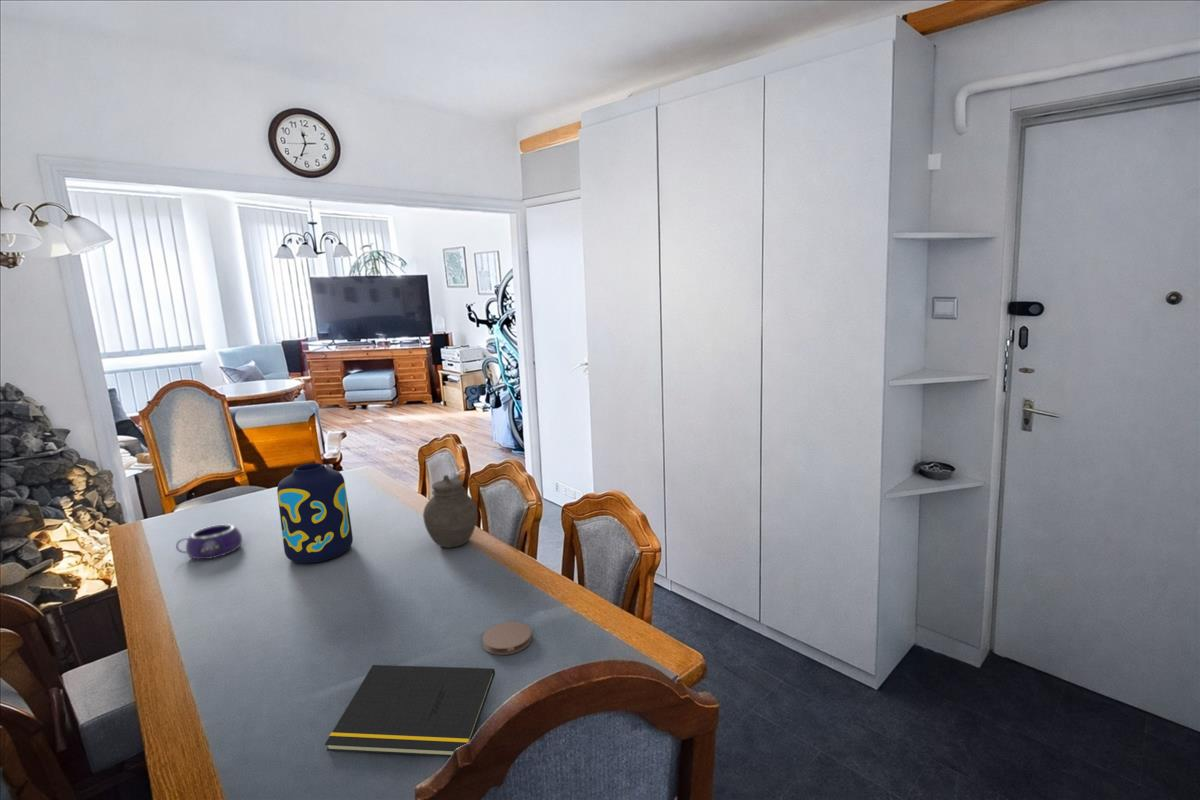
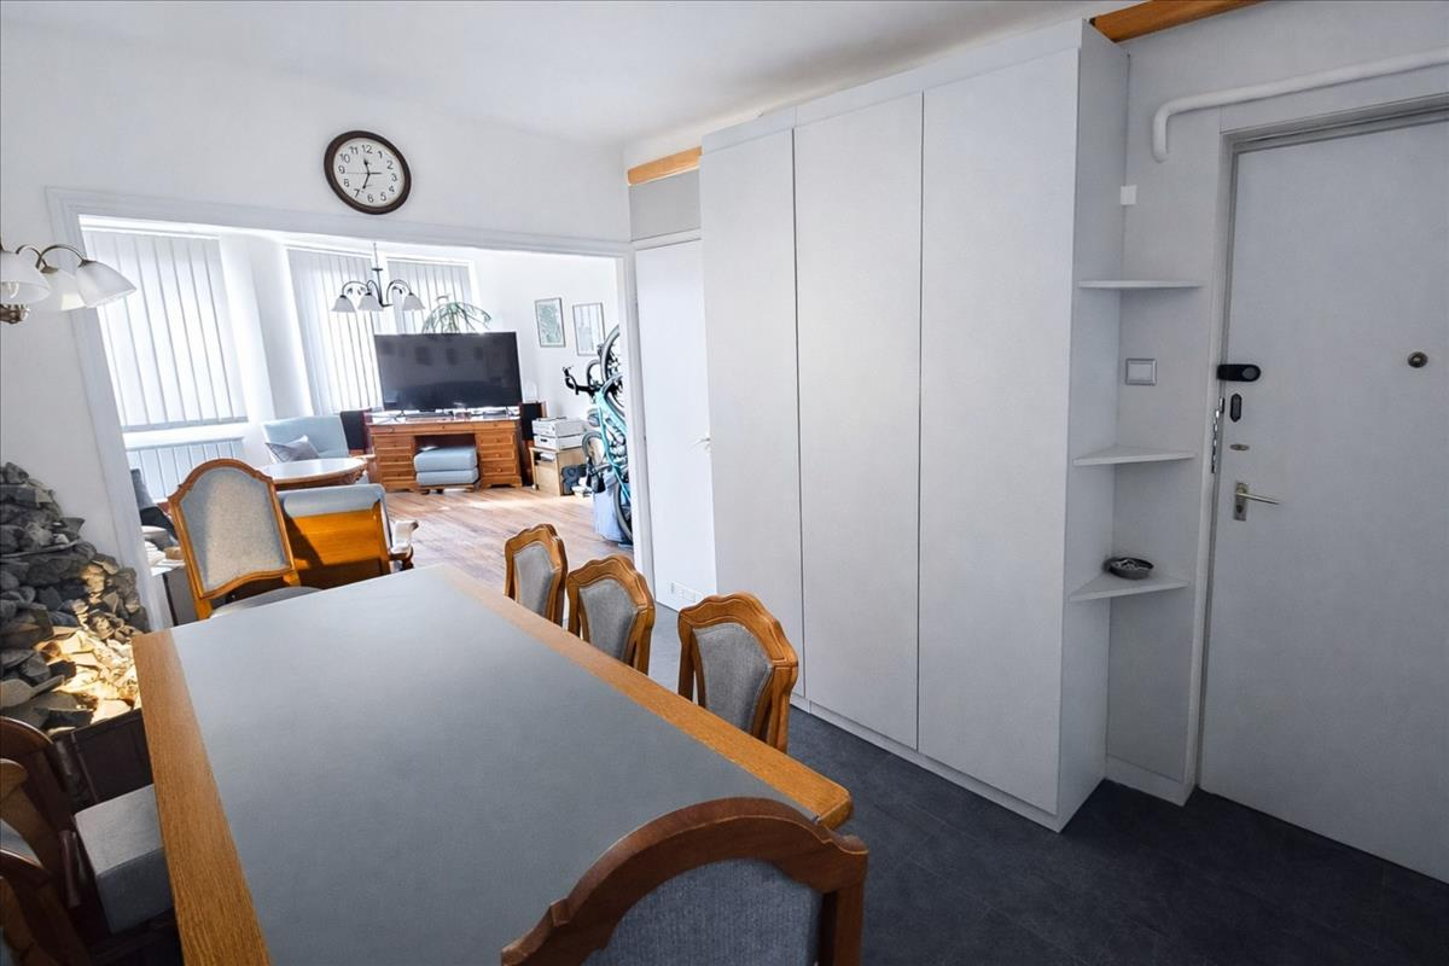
- bowl (209, 542)
- coaster (507, 637)
- jar (450, 509)
- vase (314, 510)
- notepad (415, 707)
